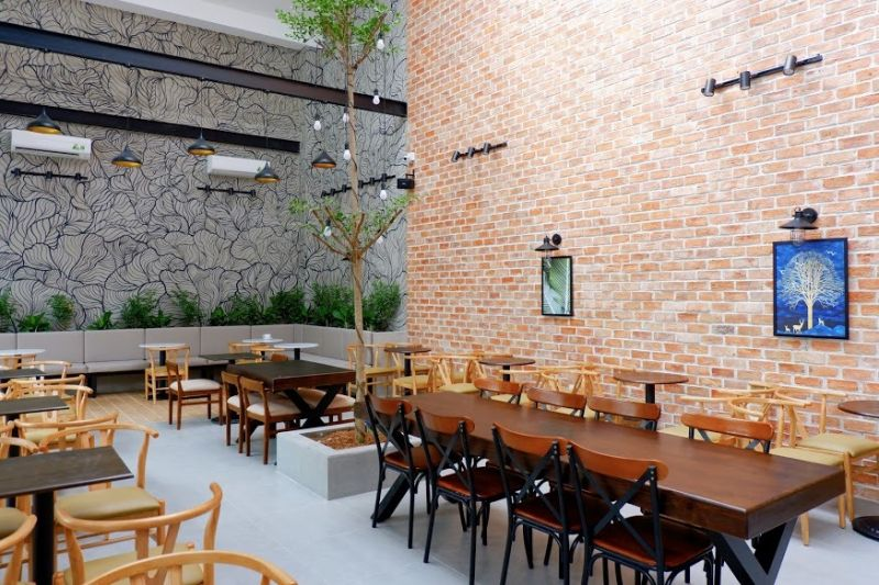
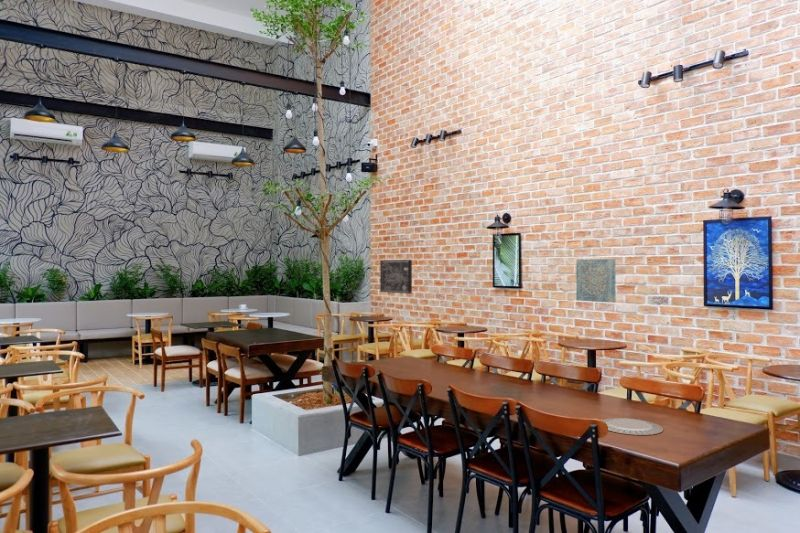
+ chinaware (629, 424)
+ wall art (395, 276)
+ wall art (595, 280)
